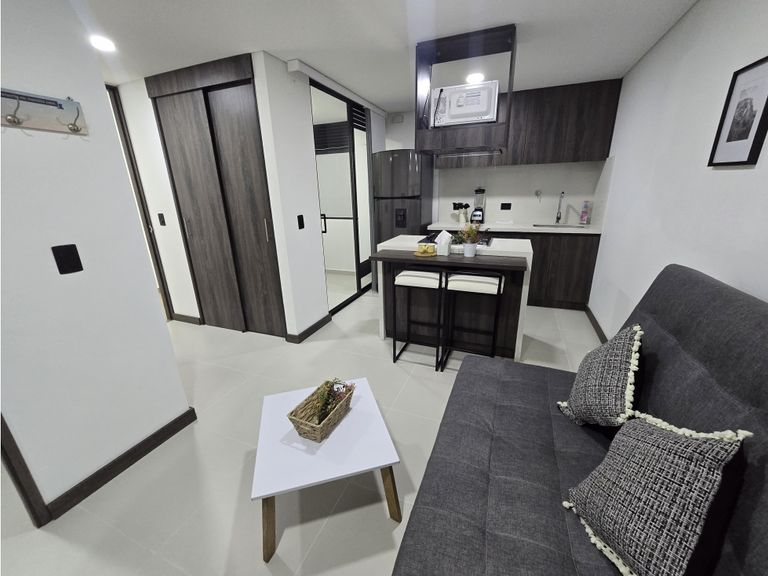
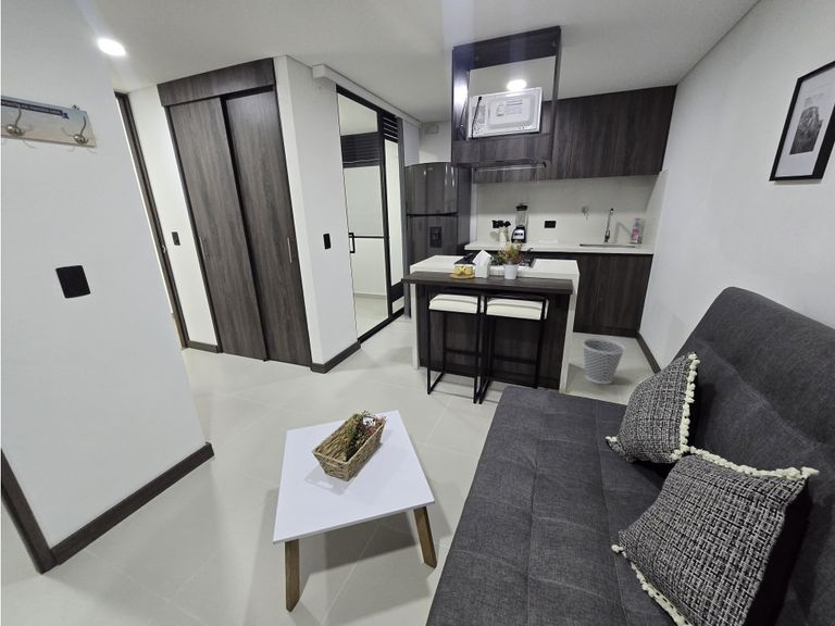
+ wastebasket (600, 362)
